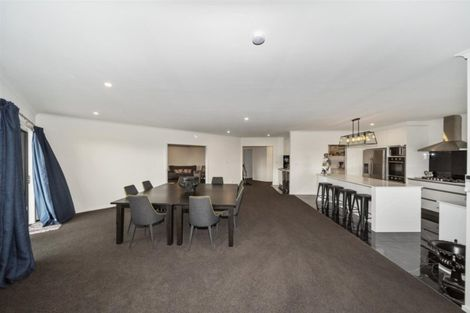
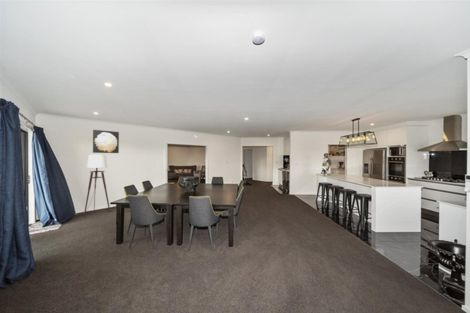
+ wall art (106, 141)
+ floor lamp (90, 184)
